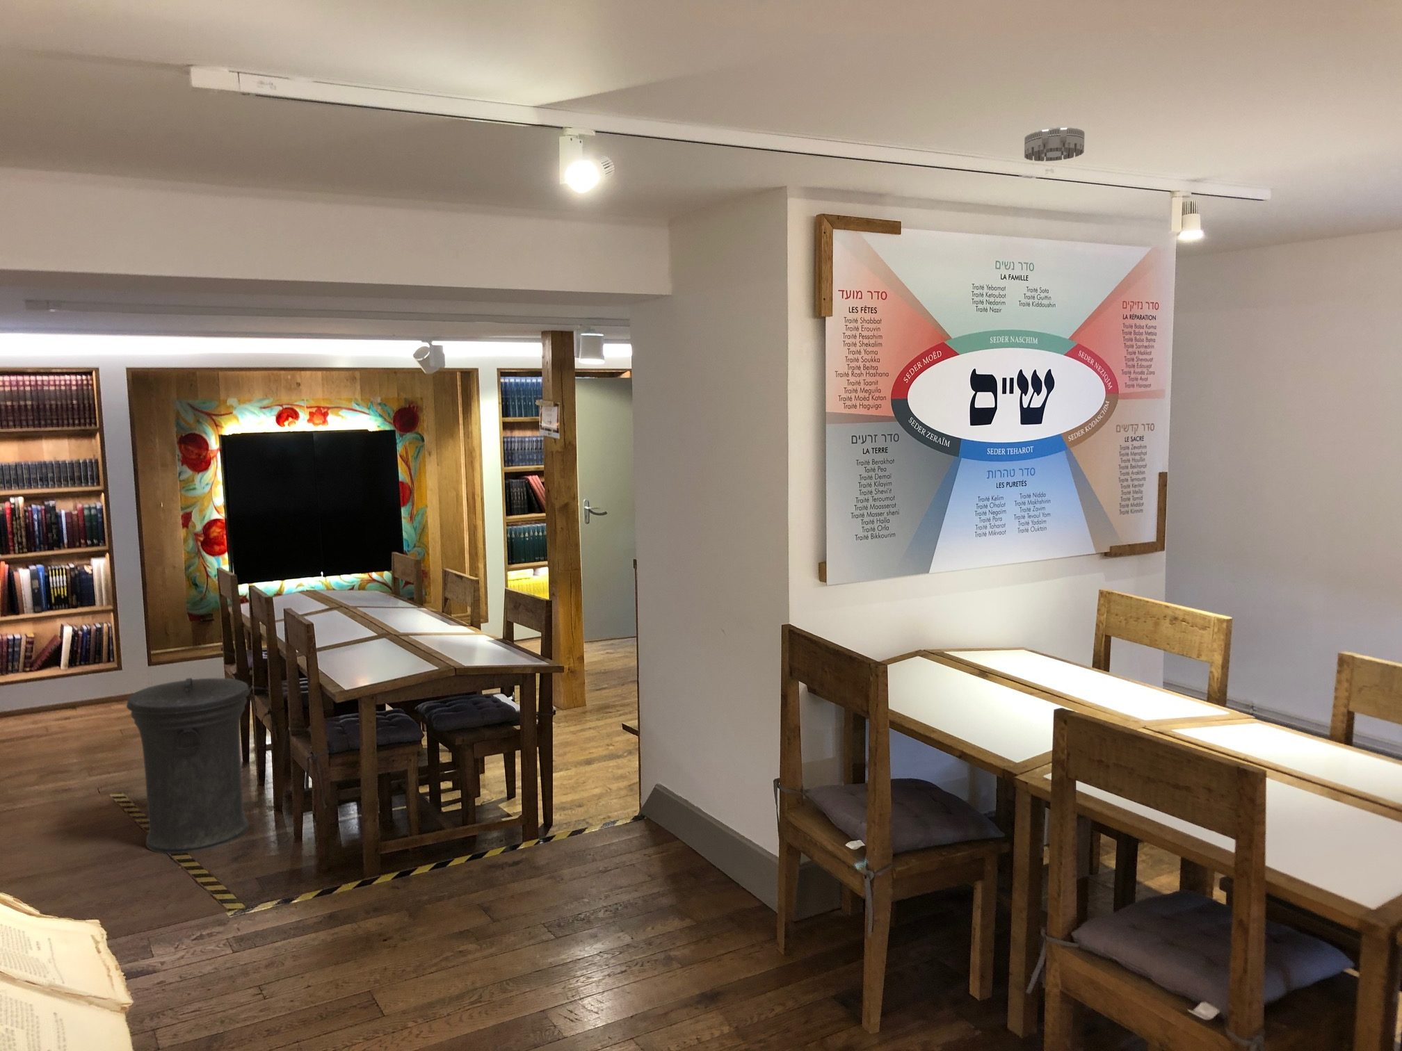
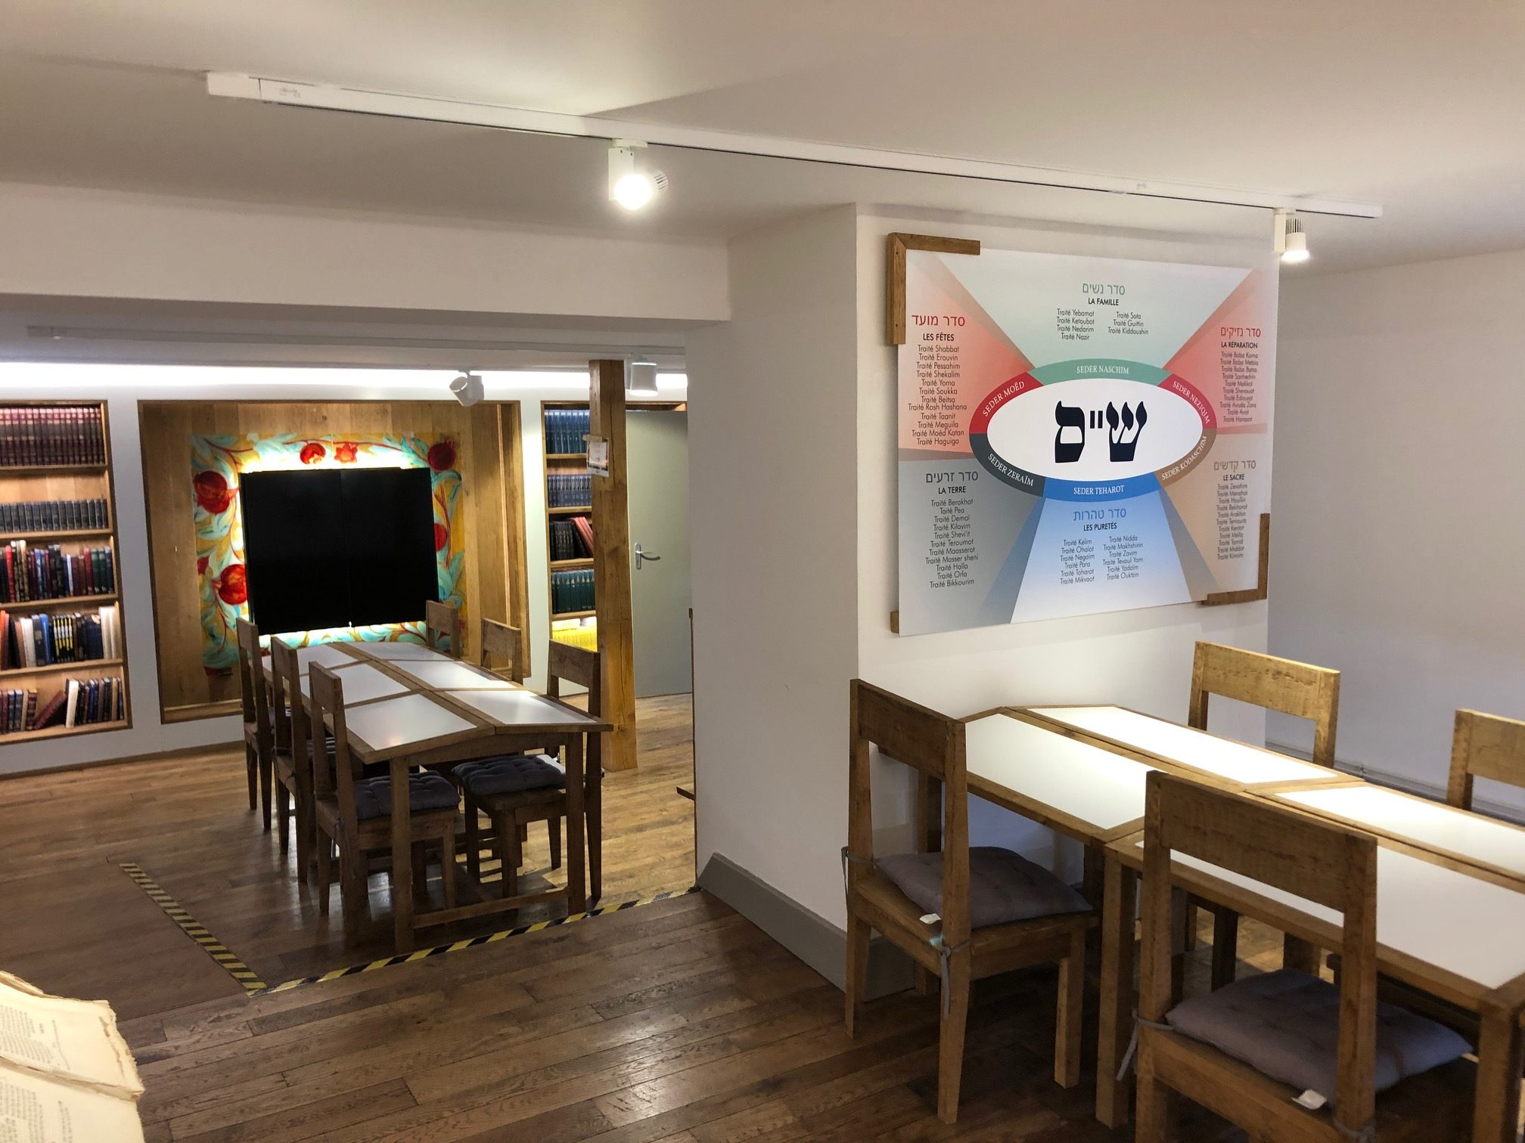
- smoke detector (1053, 144)
- trash can (193, 757)
